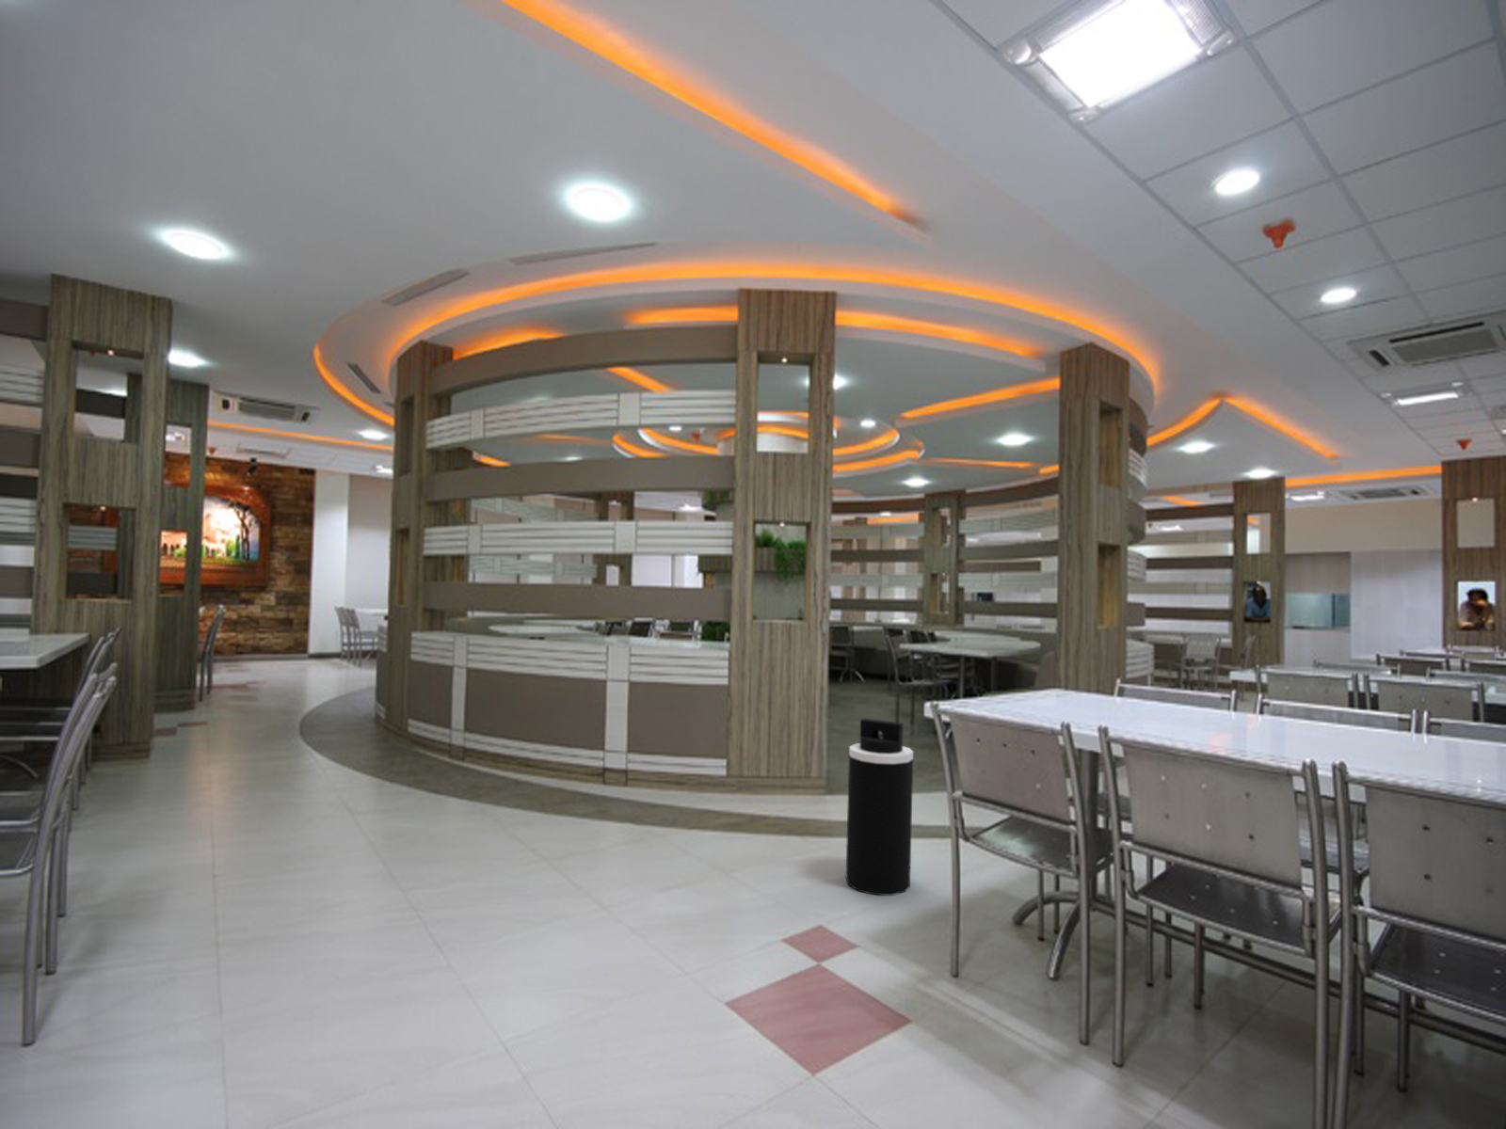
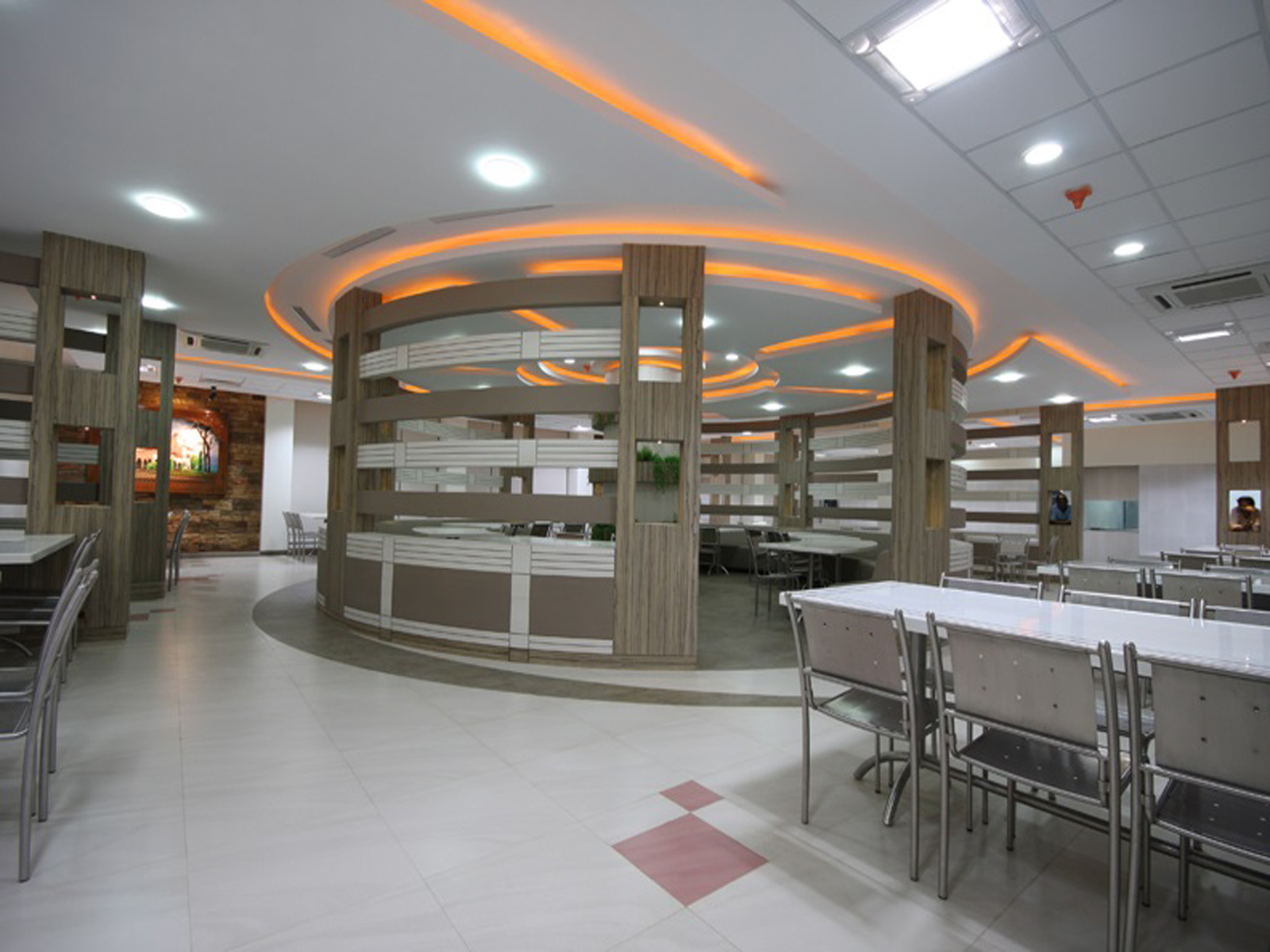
- trash can (879, 802)
